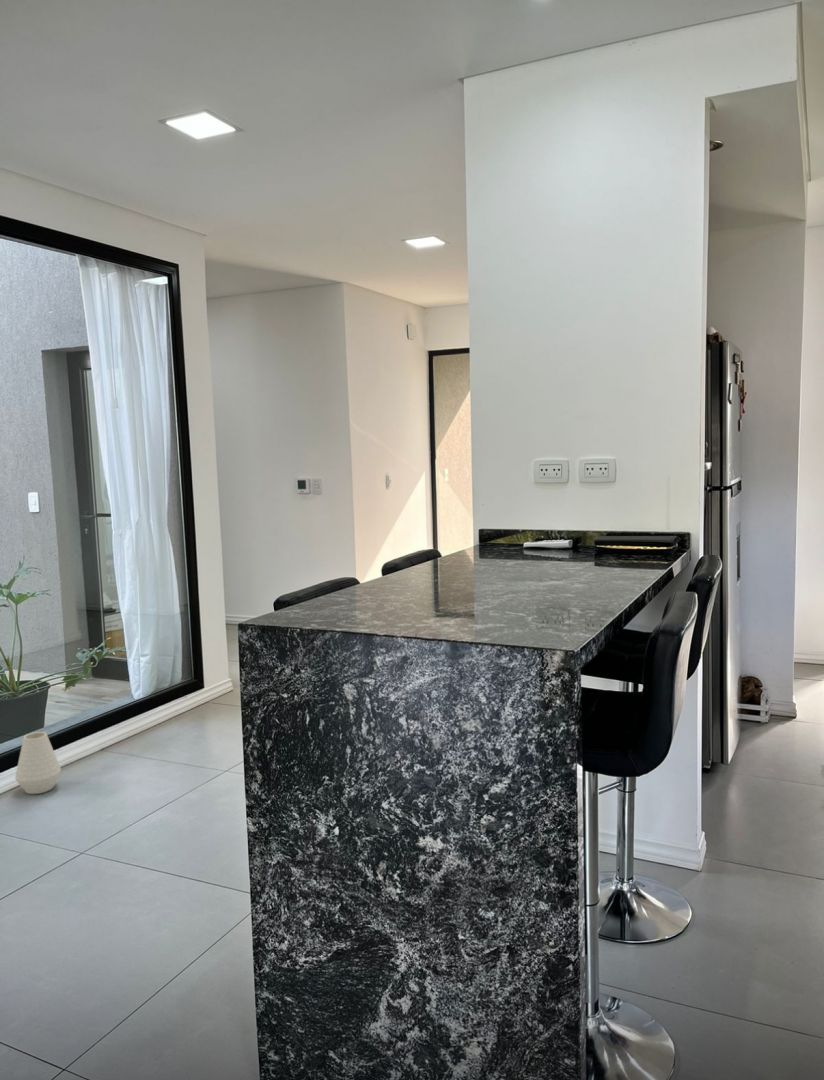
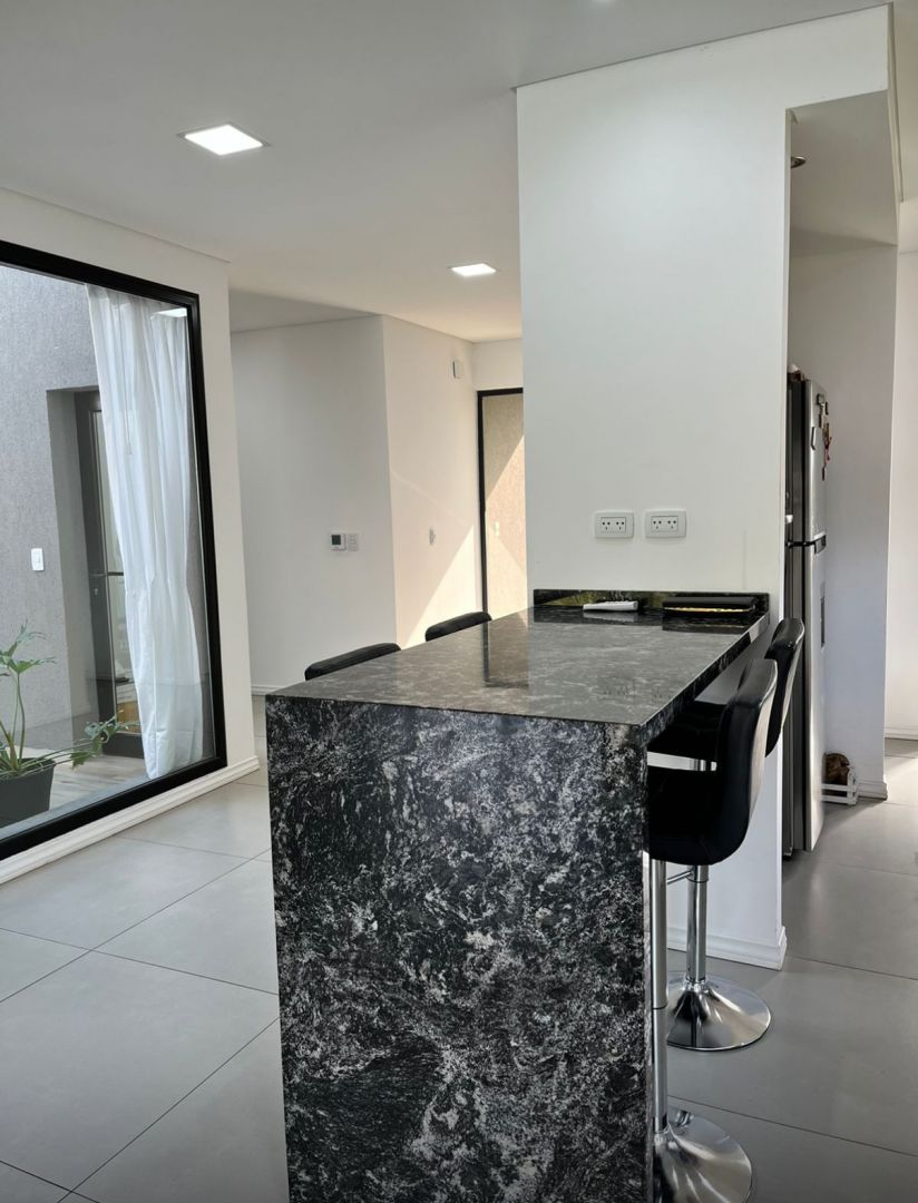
- vase (37, 762)
